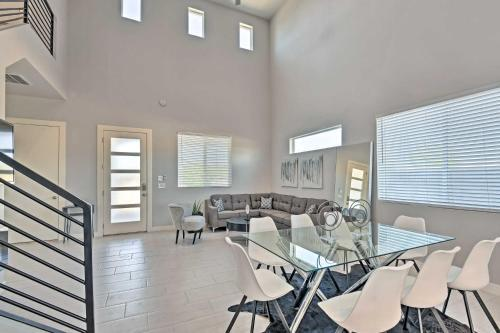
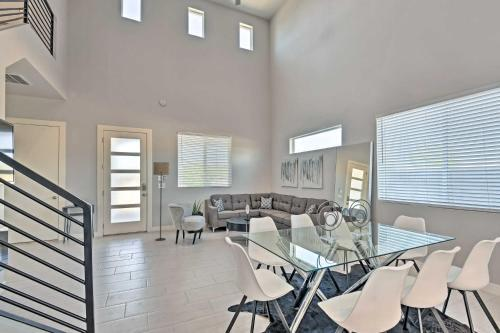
+ floor lamp (160, 201)
